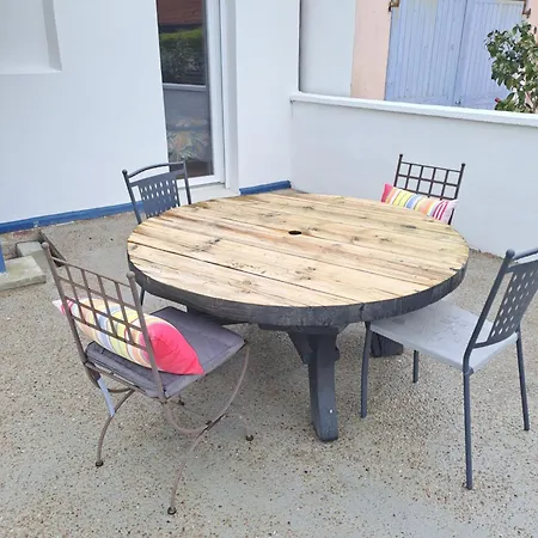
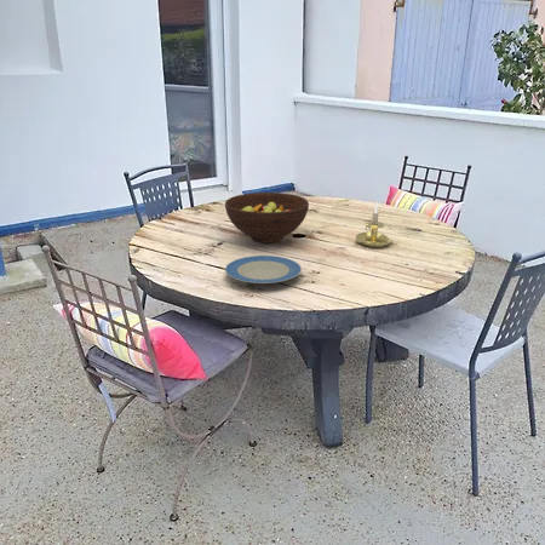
+ fruit bowl (266, 220)
+ plate (263, 272)
+ candle holder (373, 222)
